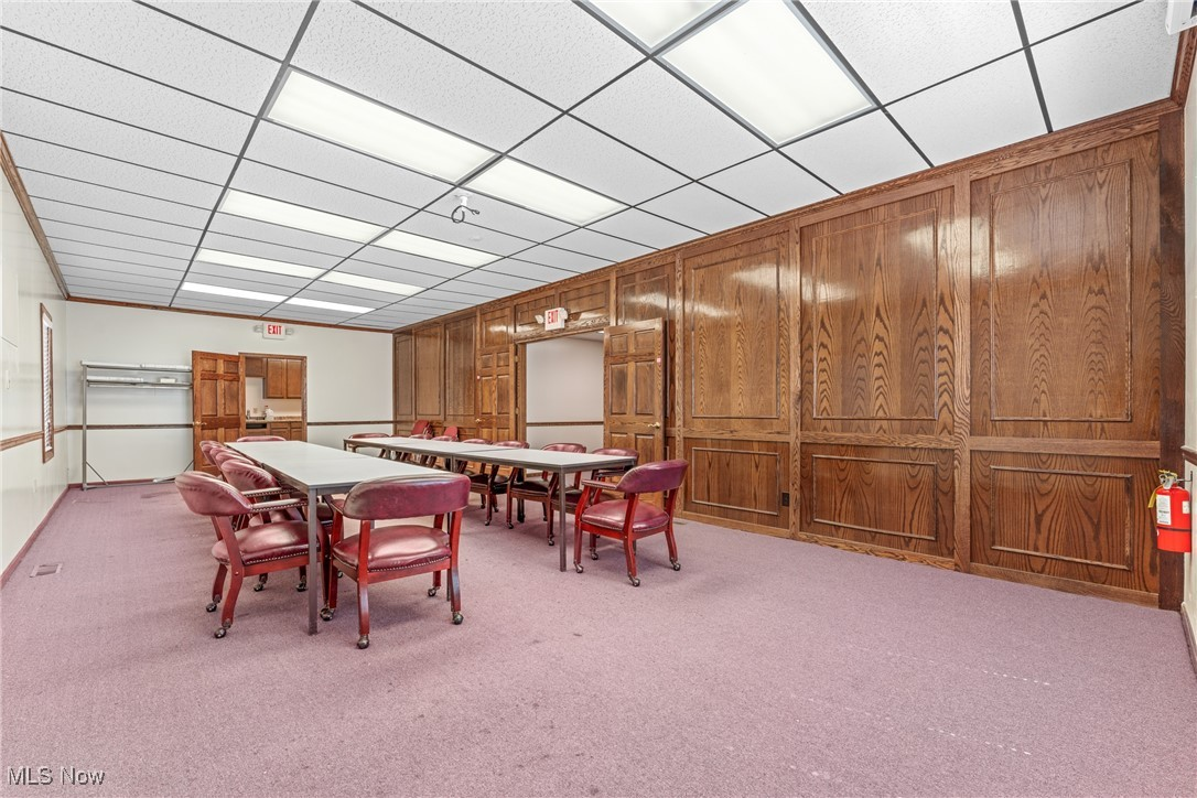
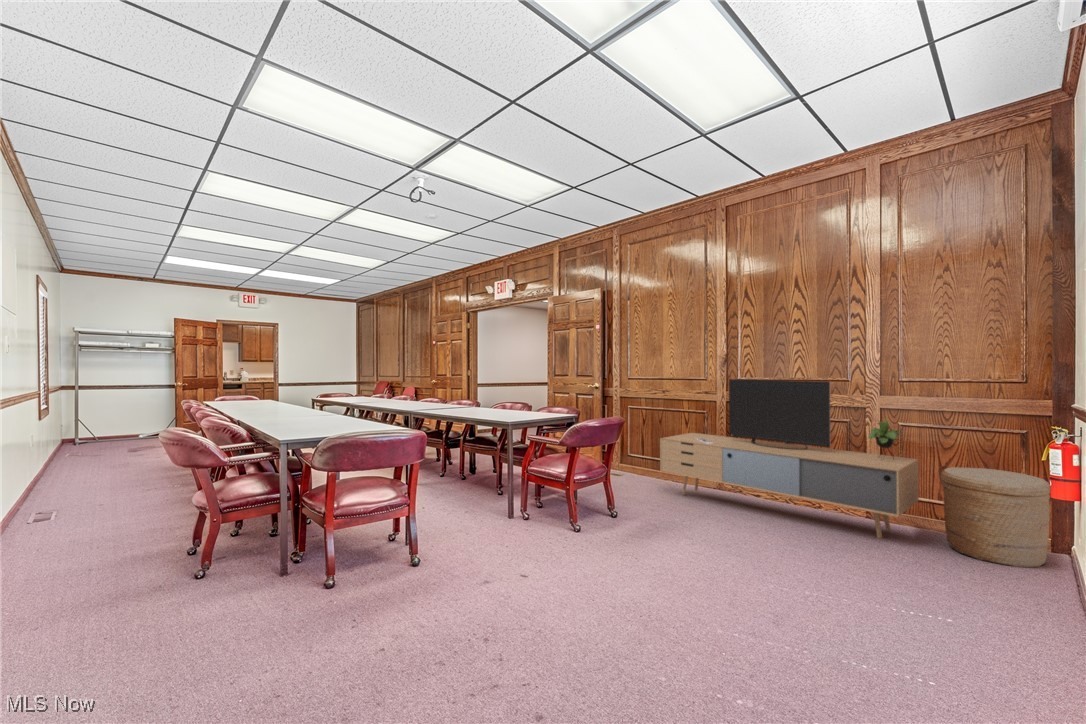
+ media console (773, 445)
+ basket (993, 513)
